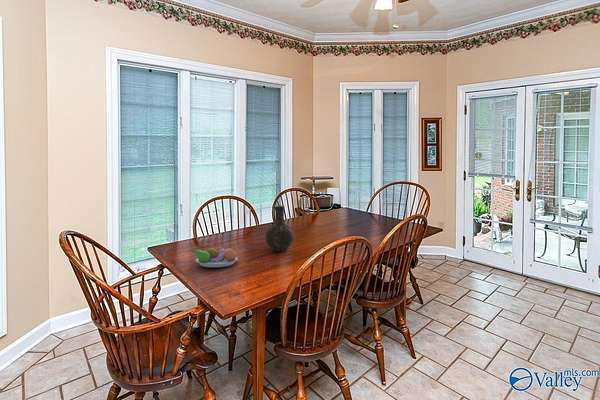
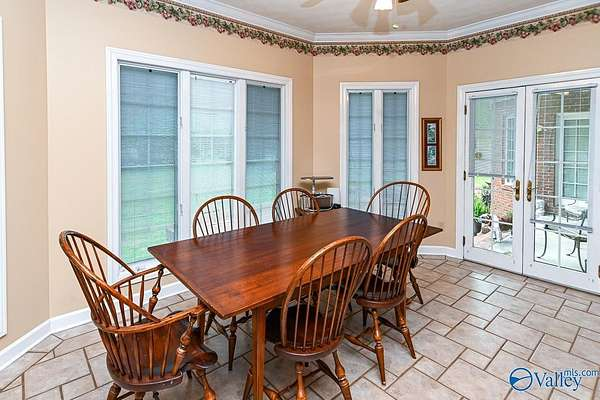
- vase (279, 228)
- fruit bowl (215, 255)
